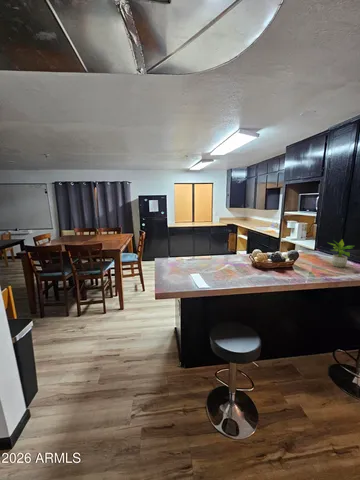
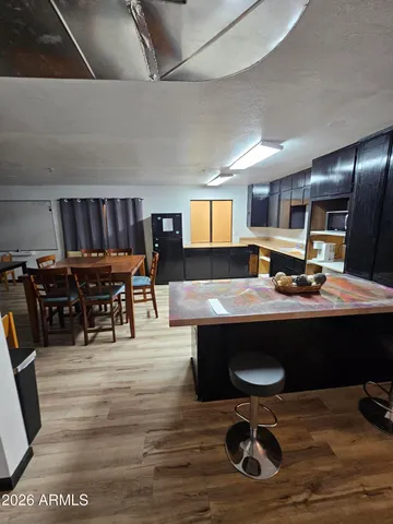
- potted plant (339, 253)
